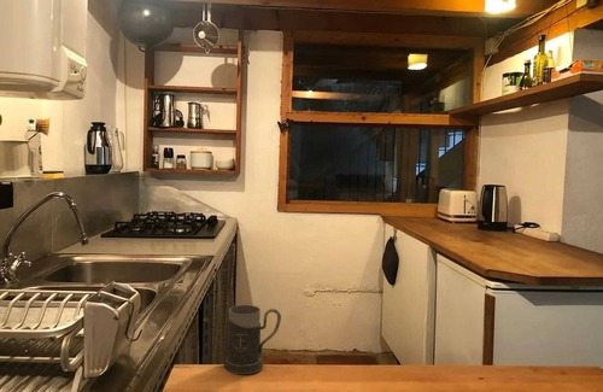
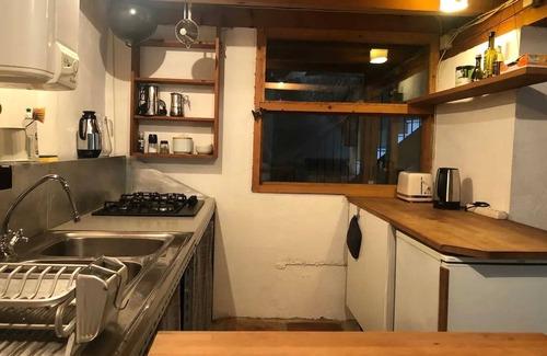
- mug (252, 337)
